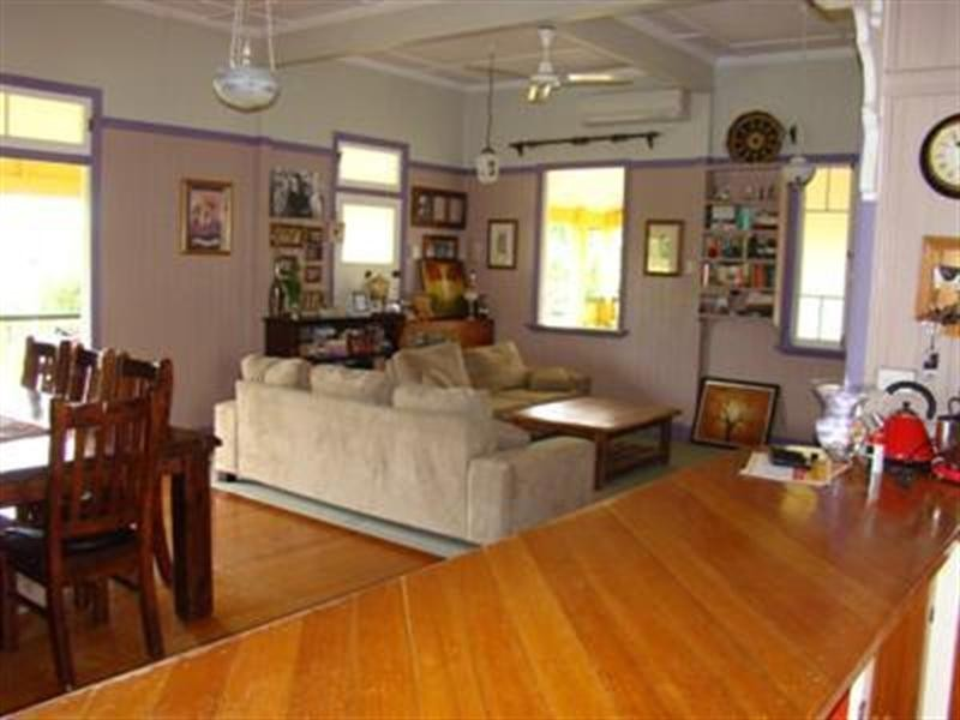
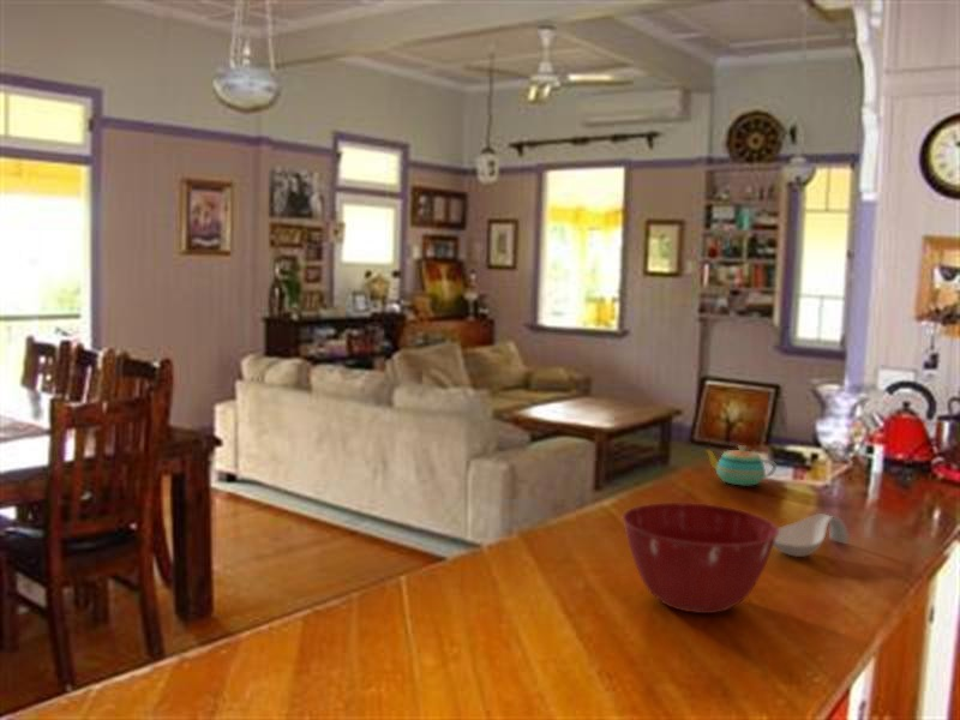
+ mixing bowl (696, 560)
+ spoon rest (810, 533)
+ teapot (738, 463)
